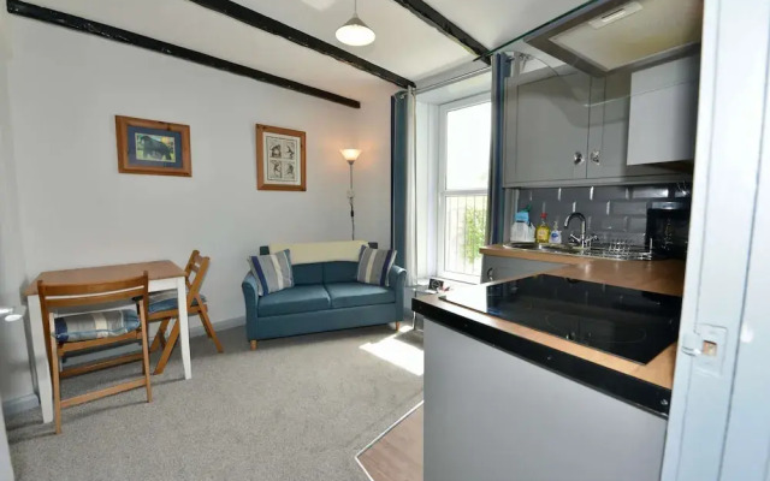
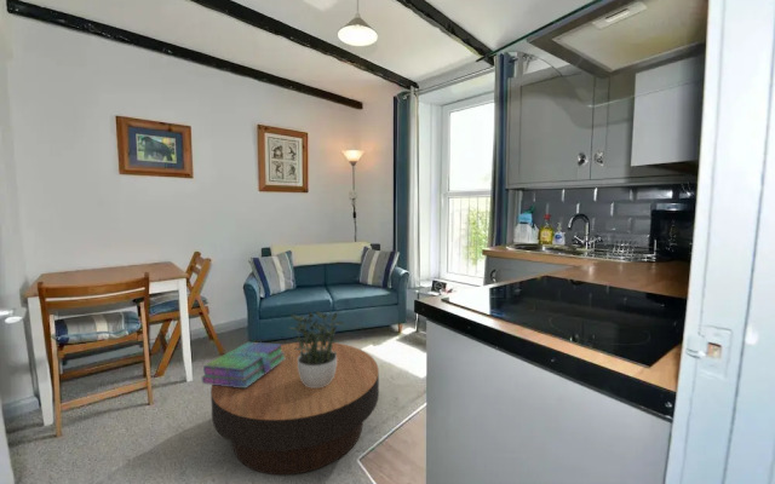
+ stack of books (246, 363)
+ potted plant (316, 345)
+ coffee table (300, 399)
